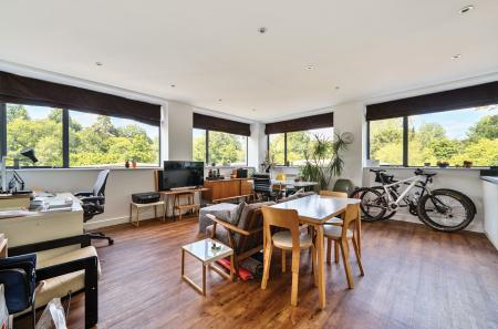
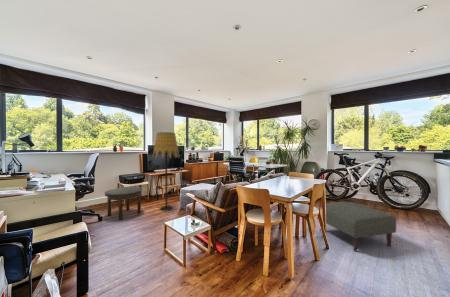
+ ottoman (352, 222)
+ side table (126, 202)
+ floor lamp (166, 170)
